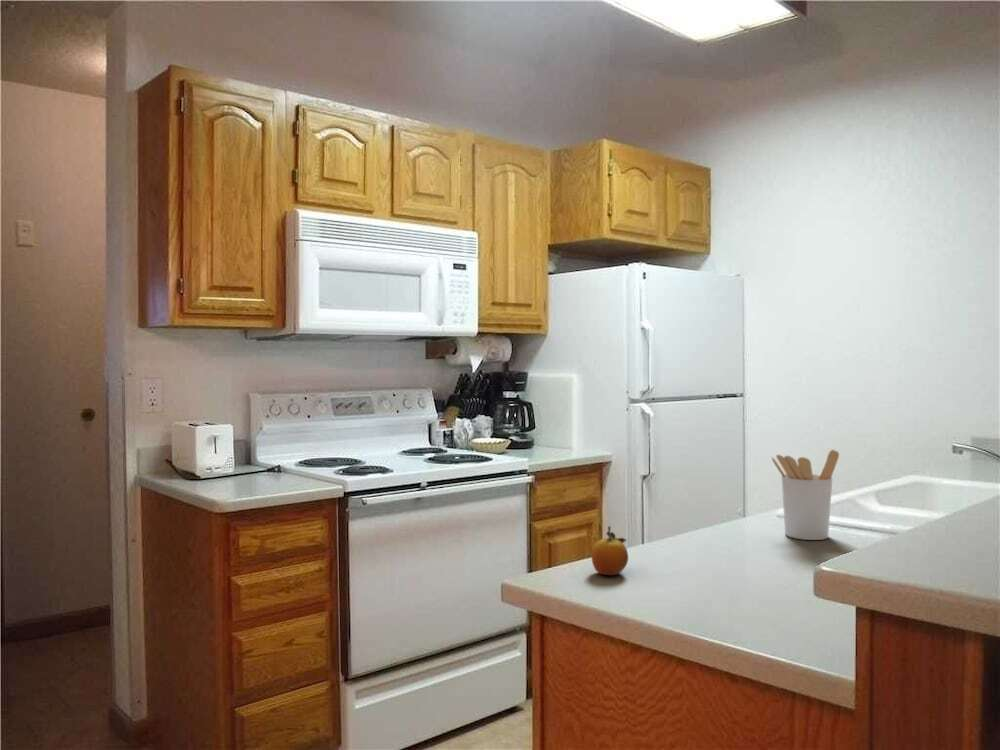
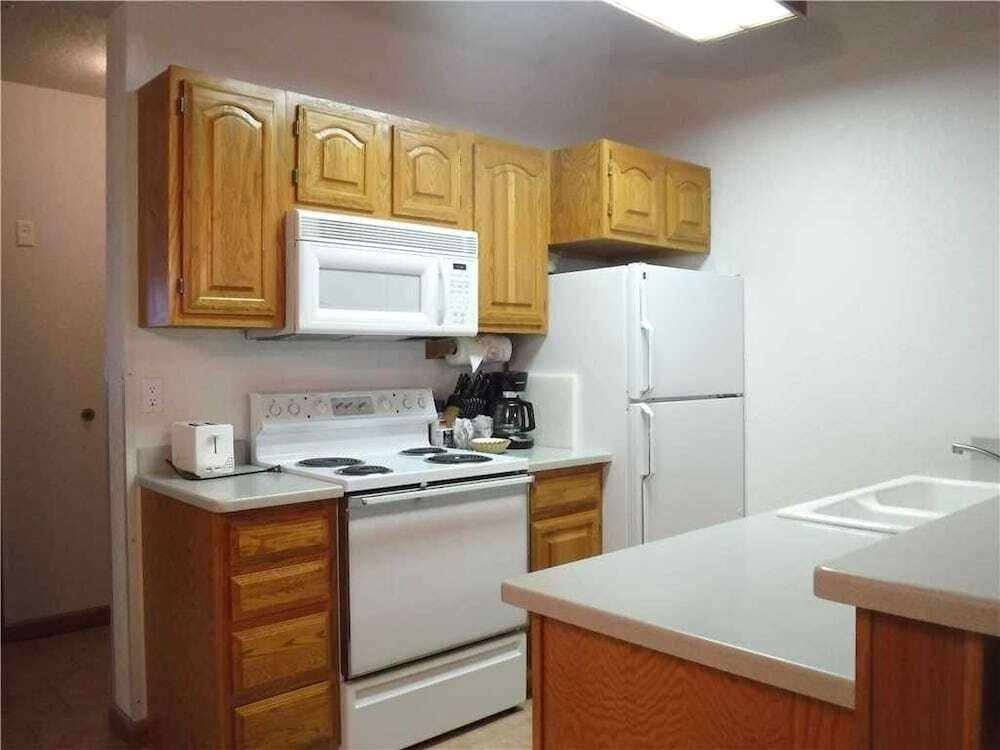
- utensil holder (802, 493)
- fruit (613, 547)
